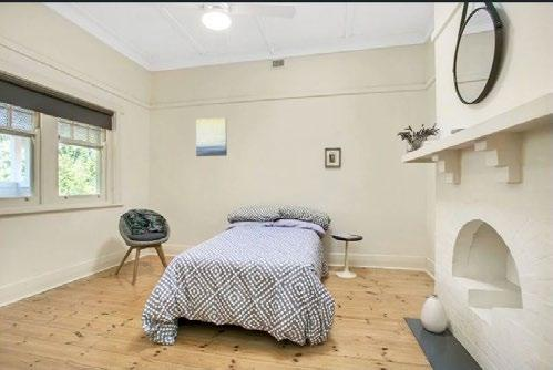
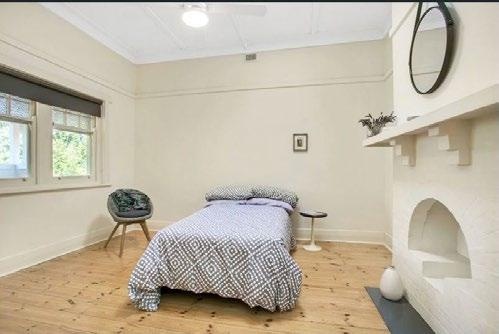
- wall art (211, 137)
